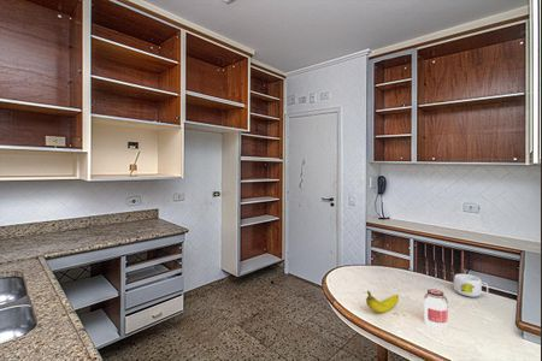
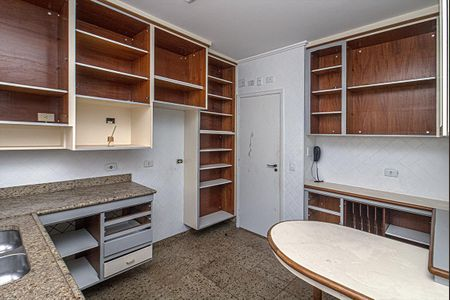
- jar (435, 309)
- fruit (382, 301)
- mug (467, 285)
